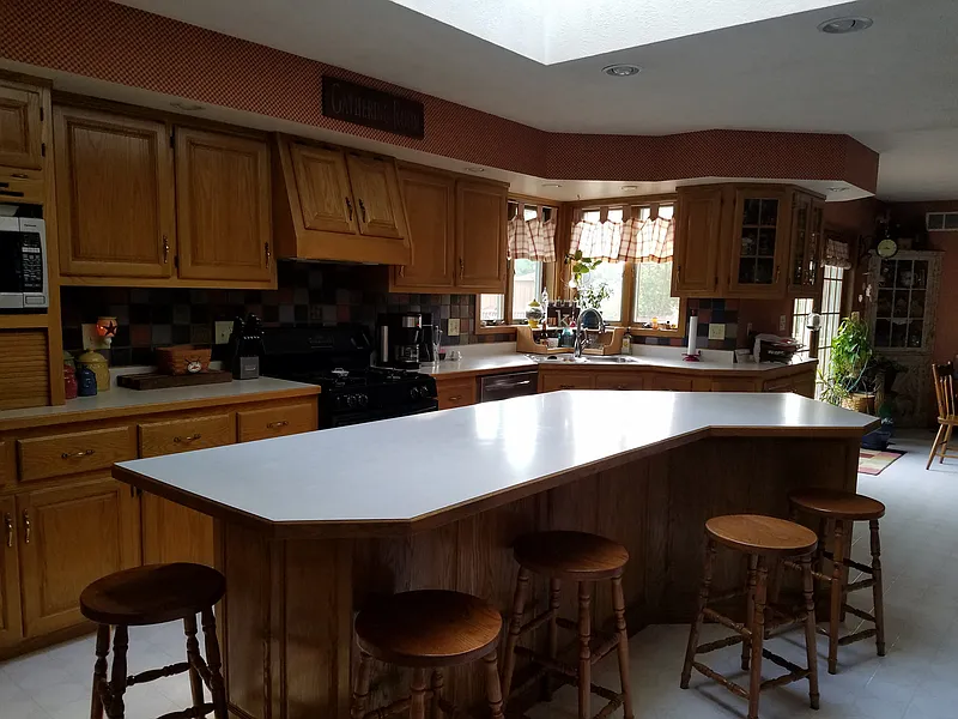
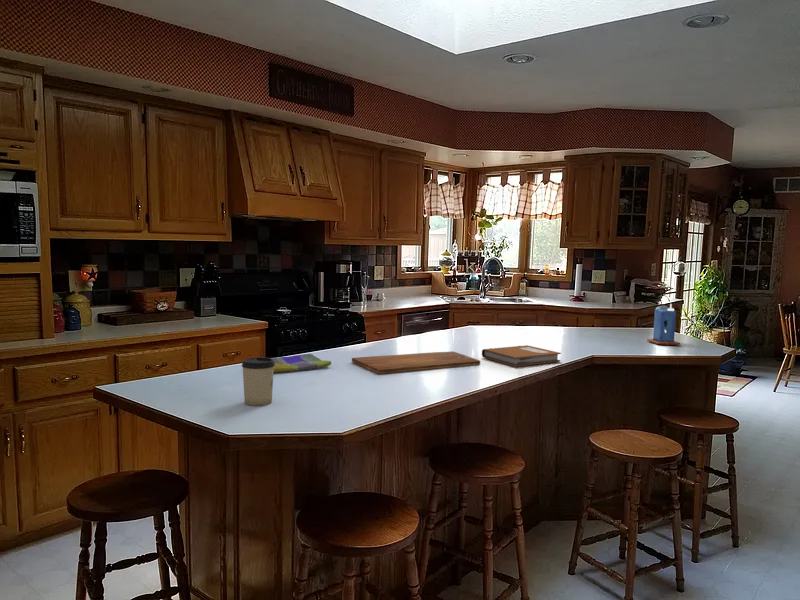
+ cup (258, 381)
+ notebook (521, 354)
+ candle (664, 323)
+ cutting board (417, 361)
+ dish towel (292, 362)
